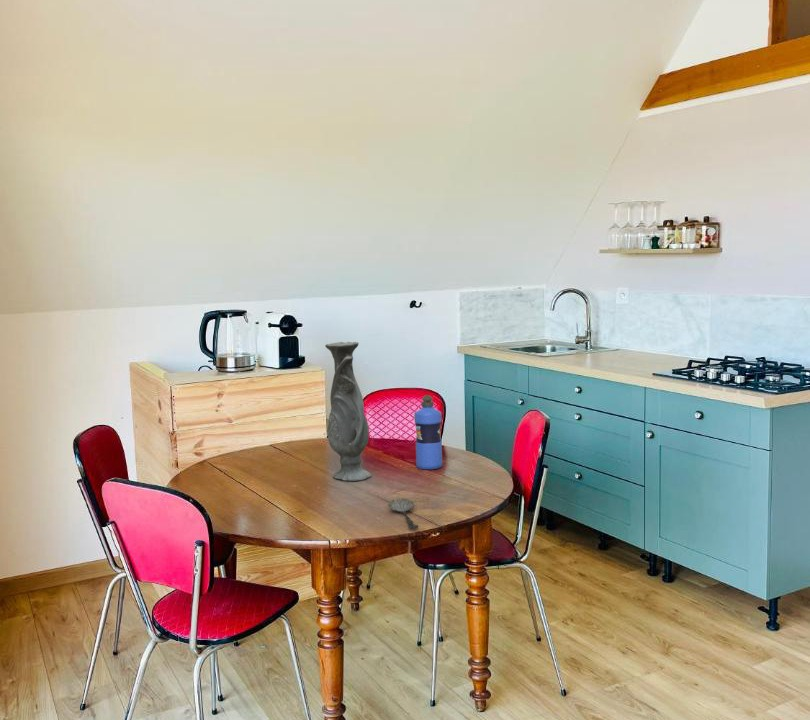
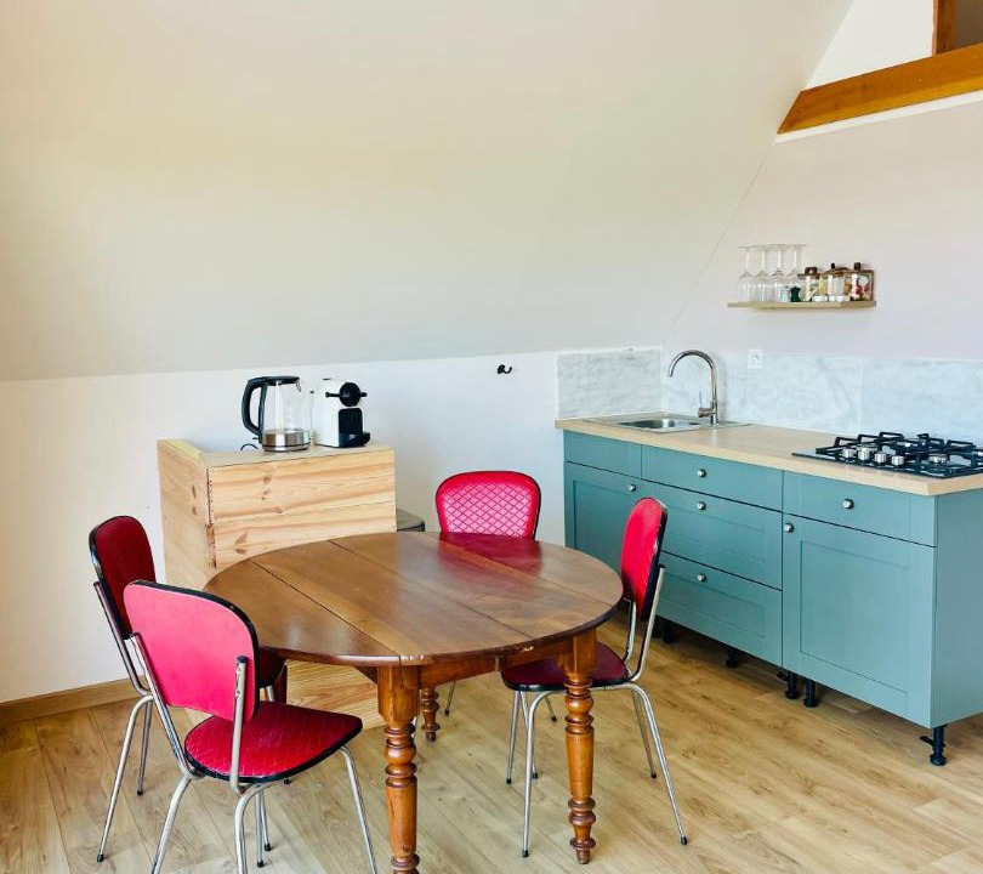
- vase (347, 410)
- spoon (405, 513)
- water bottle (428, 431)
